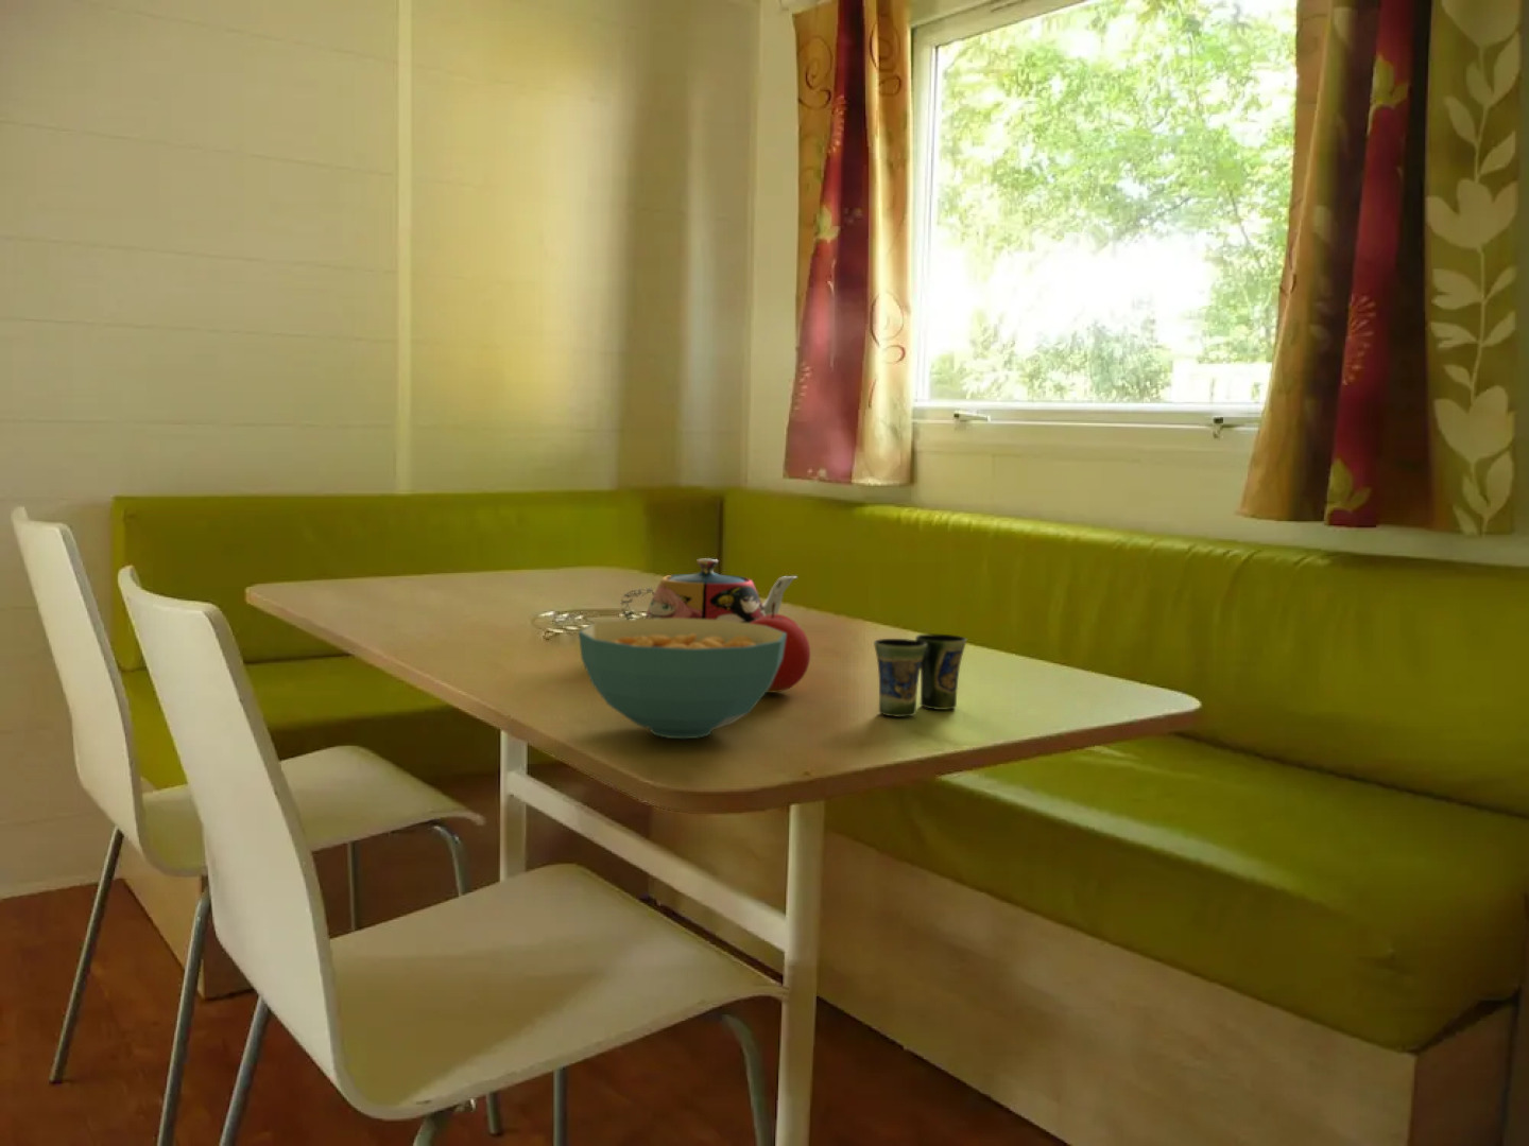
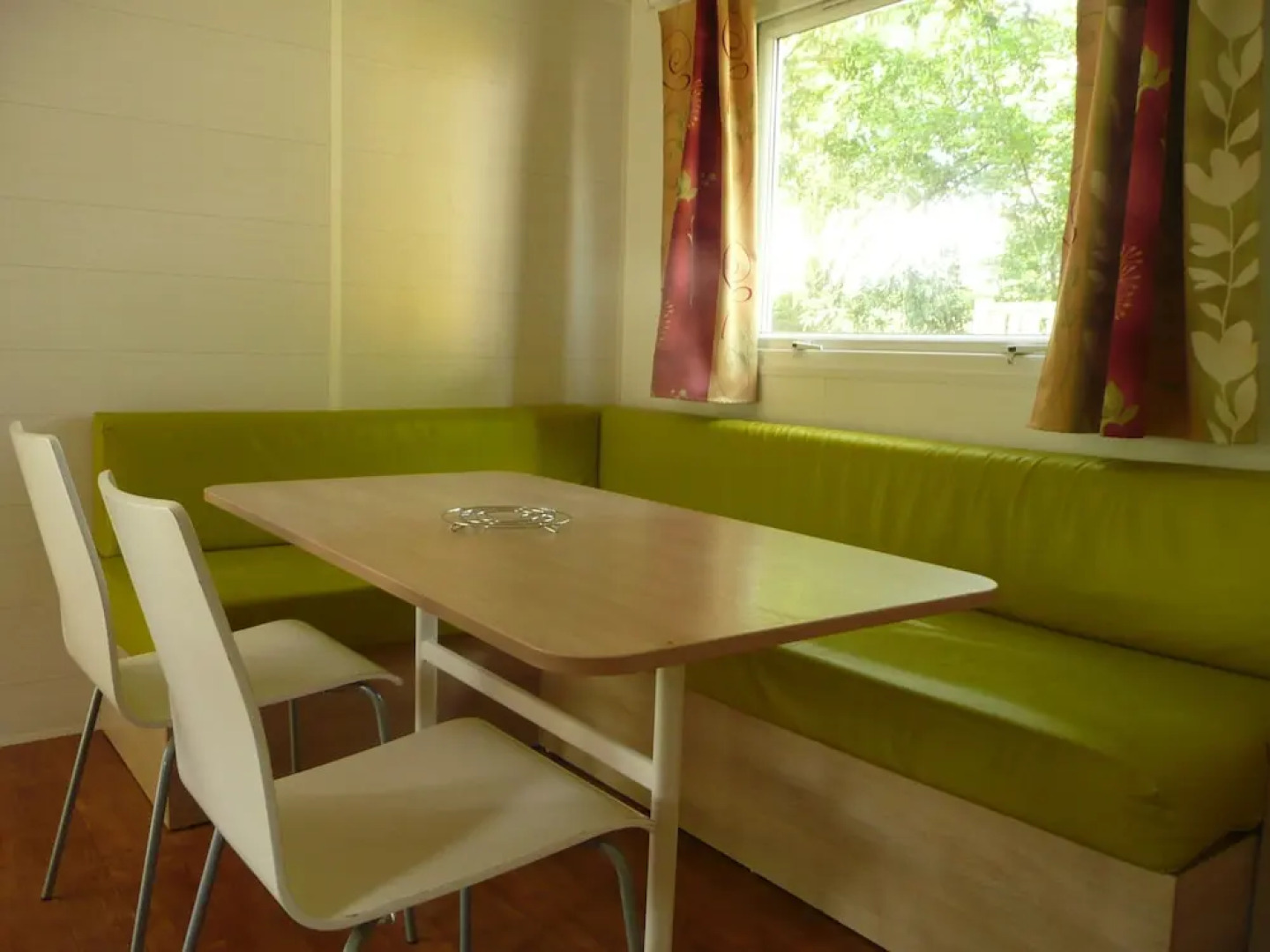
- fruit (784, 648)
- cereal bowl (681, 681)
- cup (919, 675)
- teapot (712, 606)
